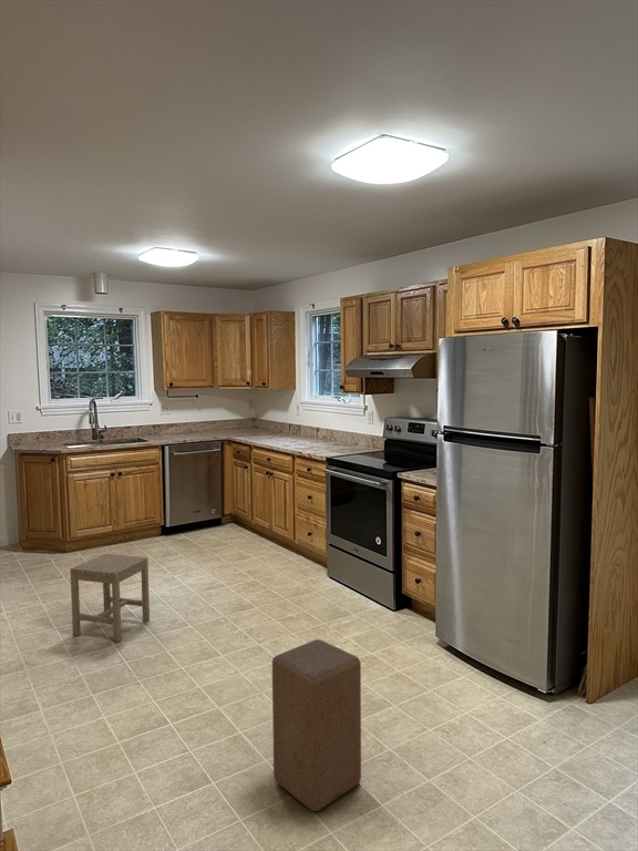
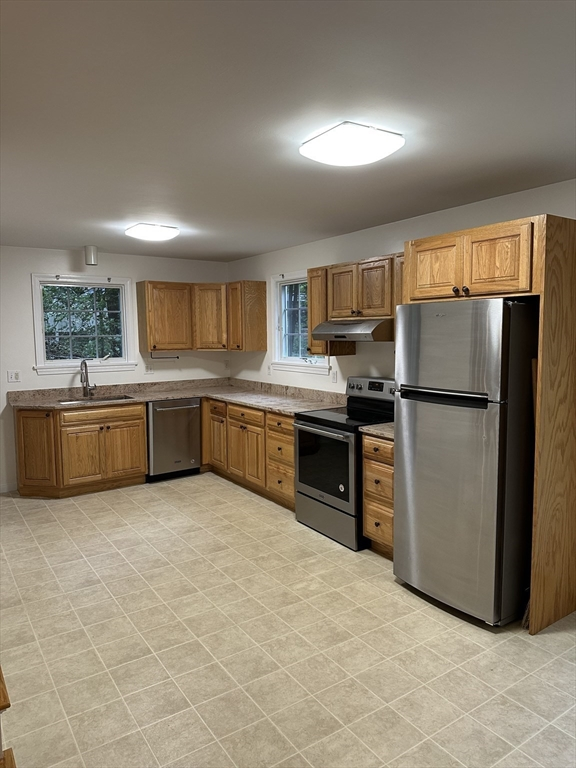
- stool (110, 595)
- stool (316, 719)
